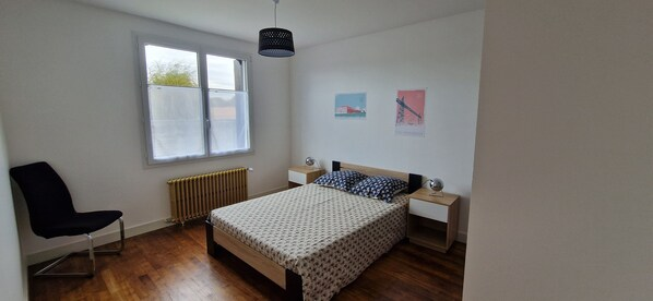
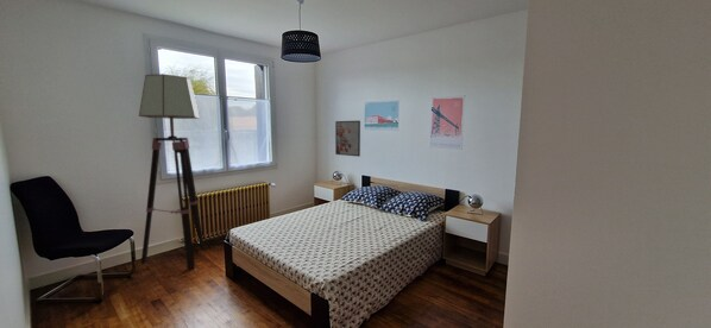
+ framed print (347, 138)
+ floor lamp (176, 170)
